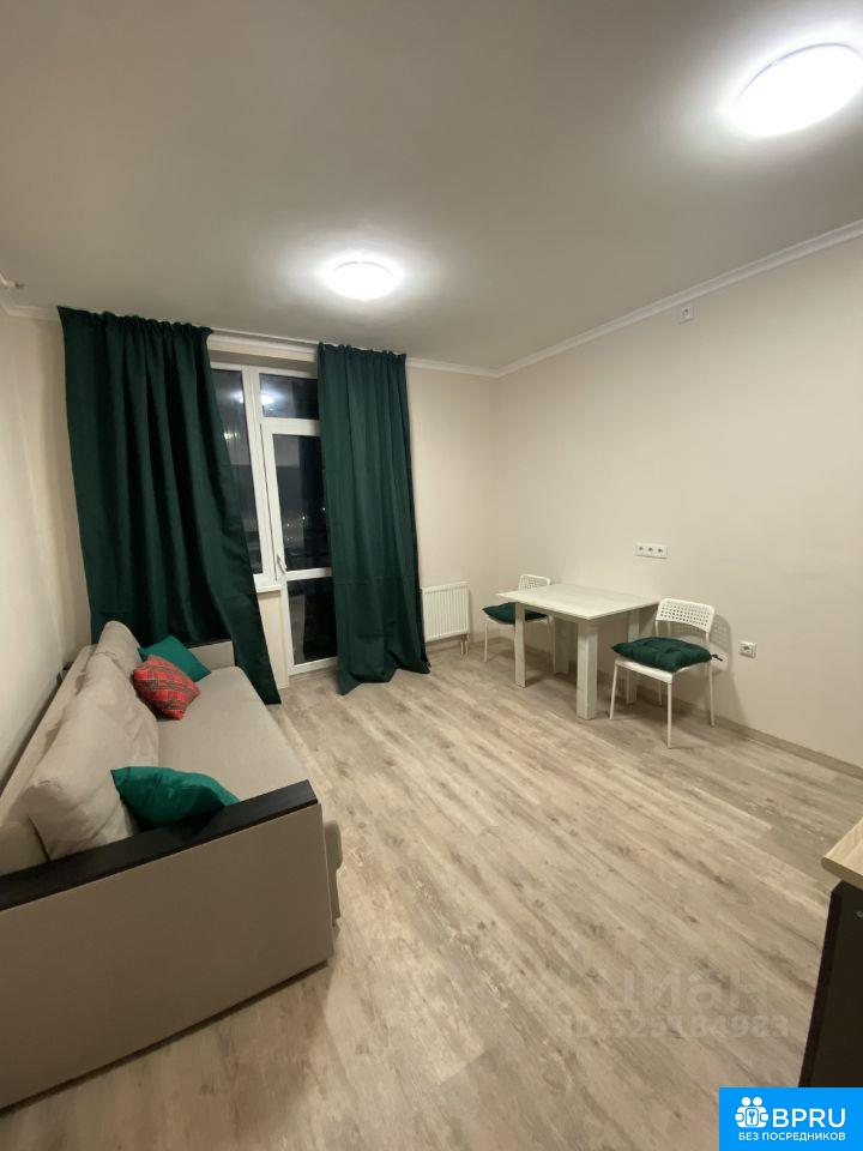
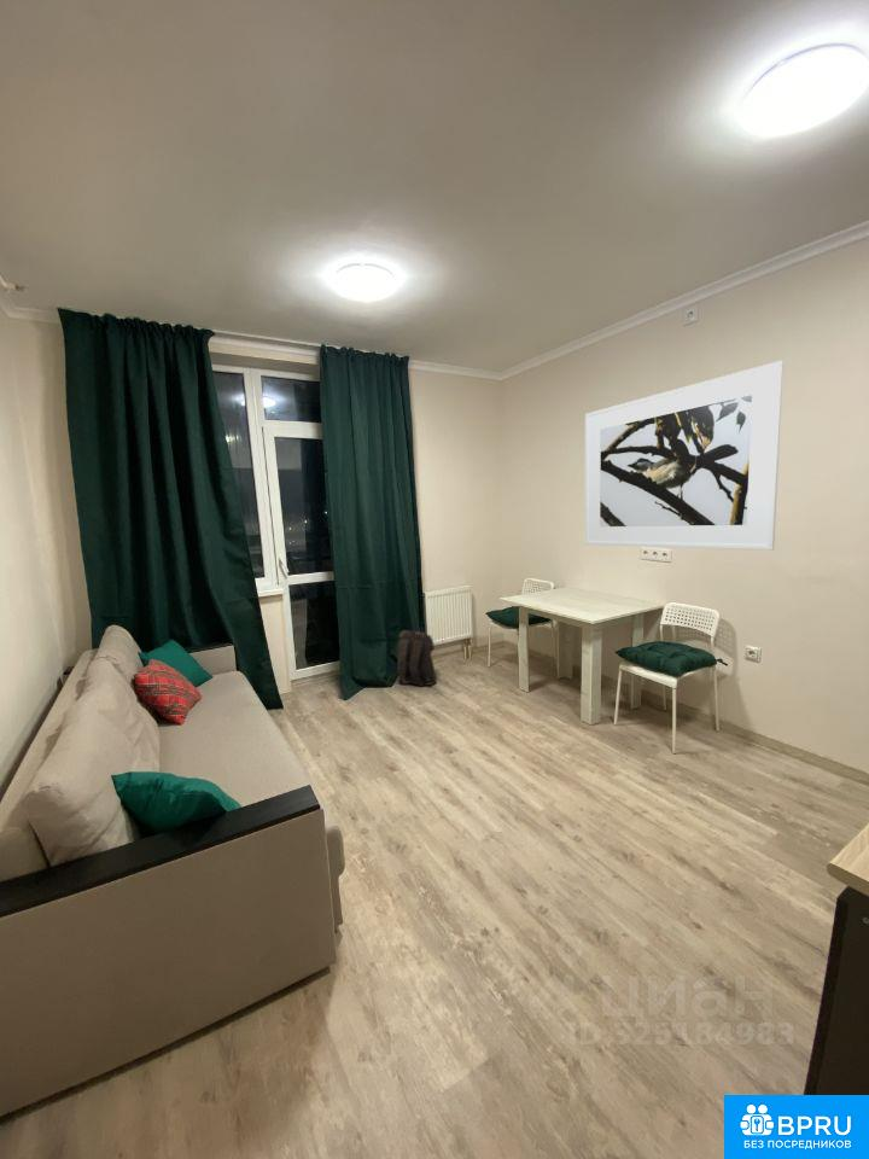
+ backpack (415, 656)
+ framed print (664, 471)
